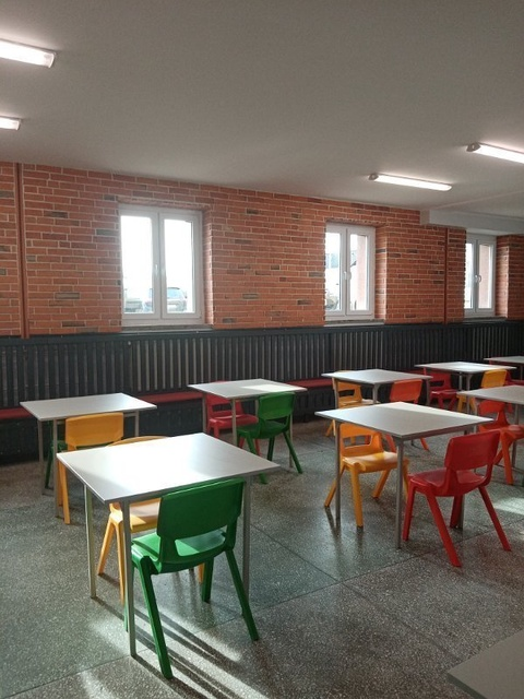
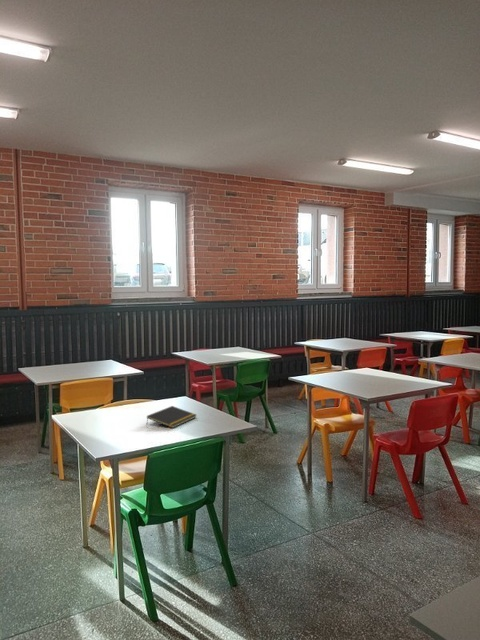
+ notepad (172, 416)
